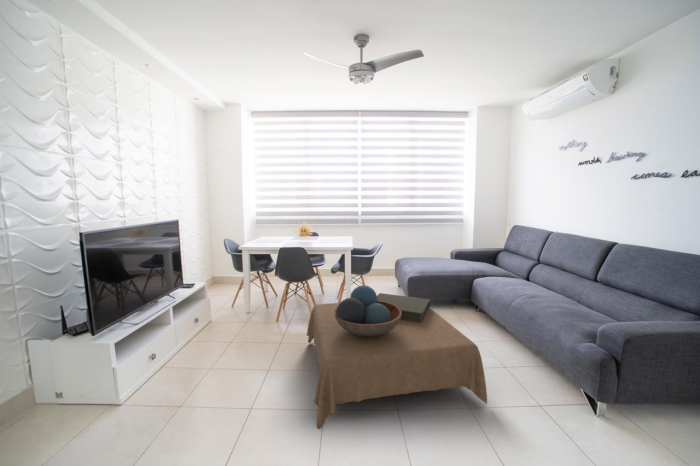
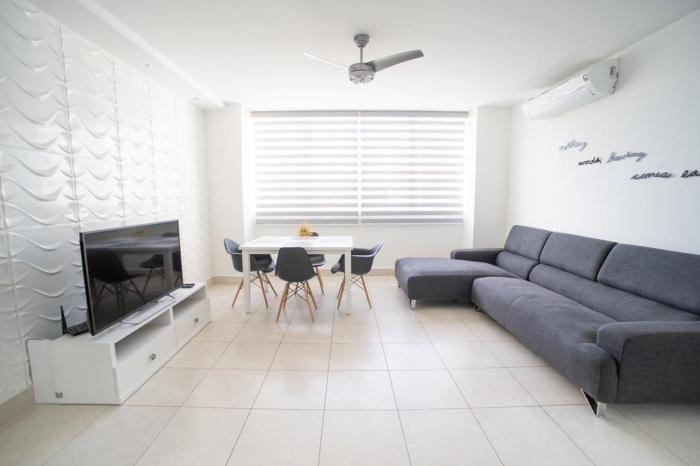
- coffee table (382, 327)
